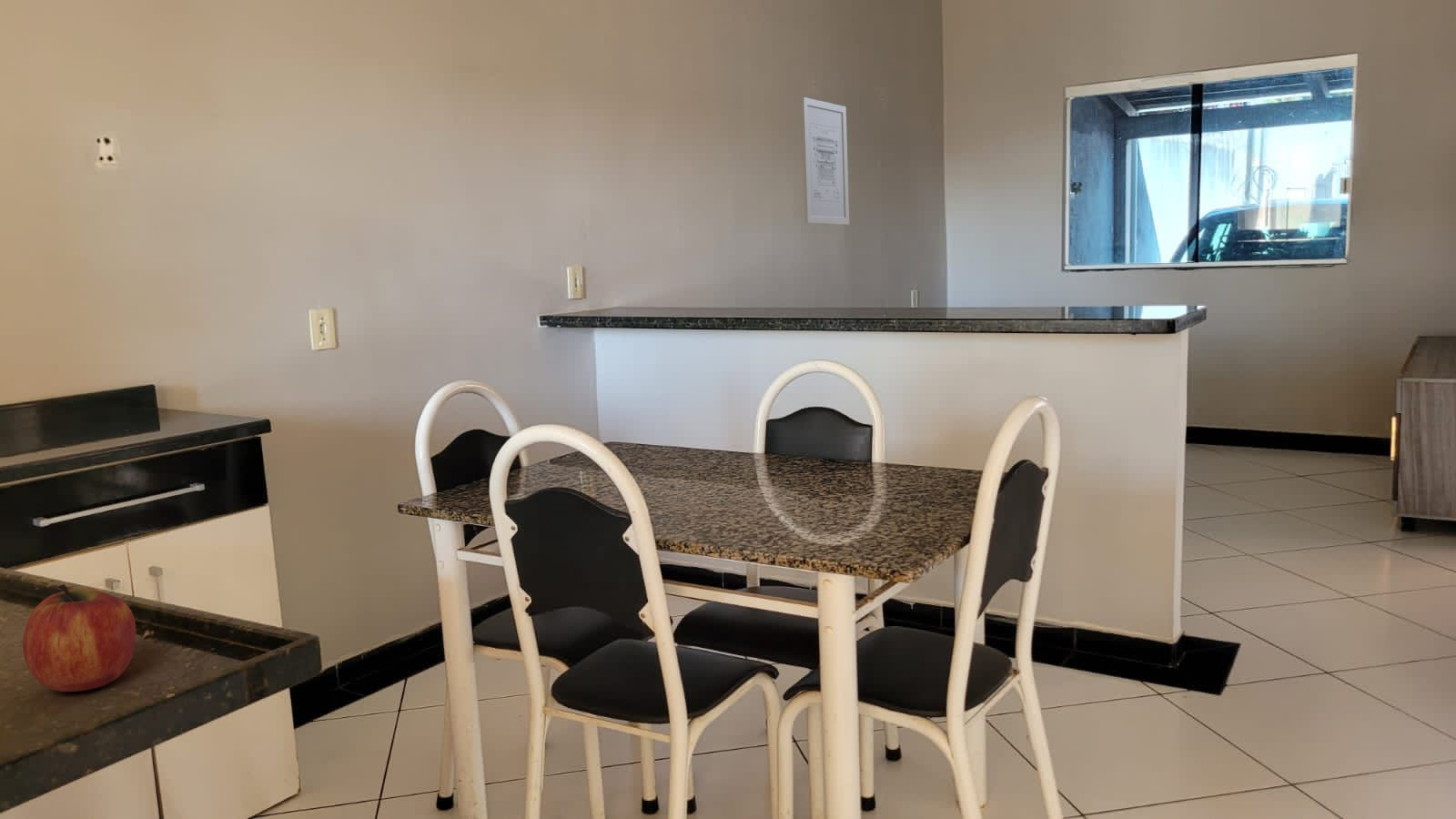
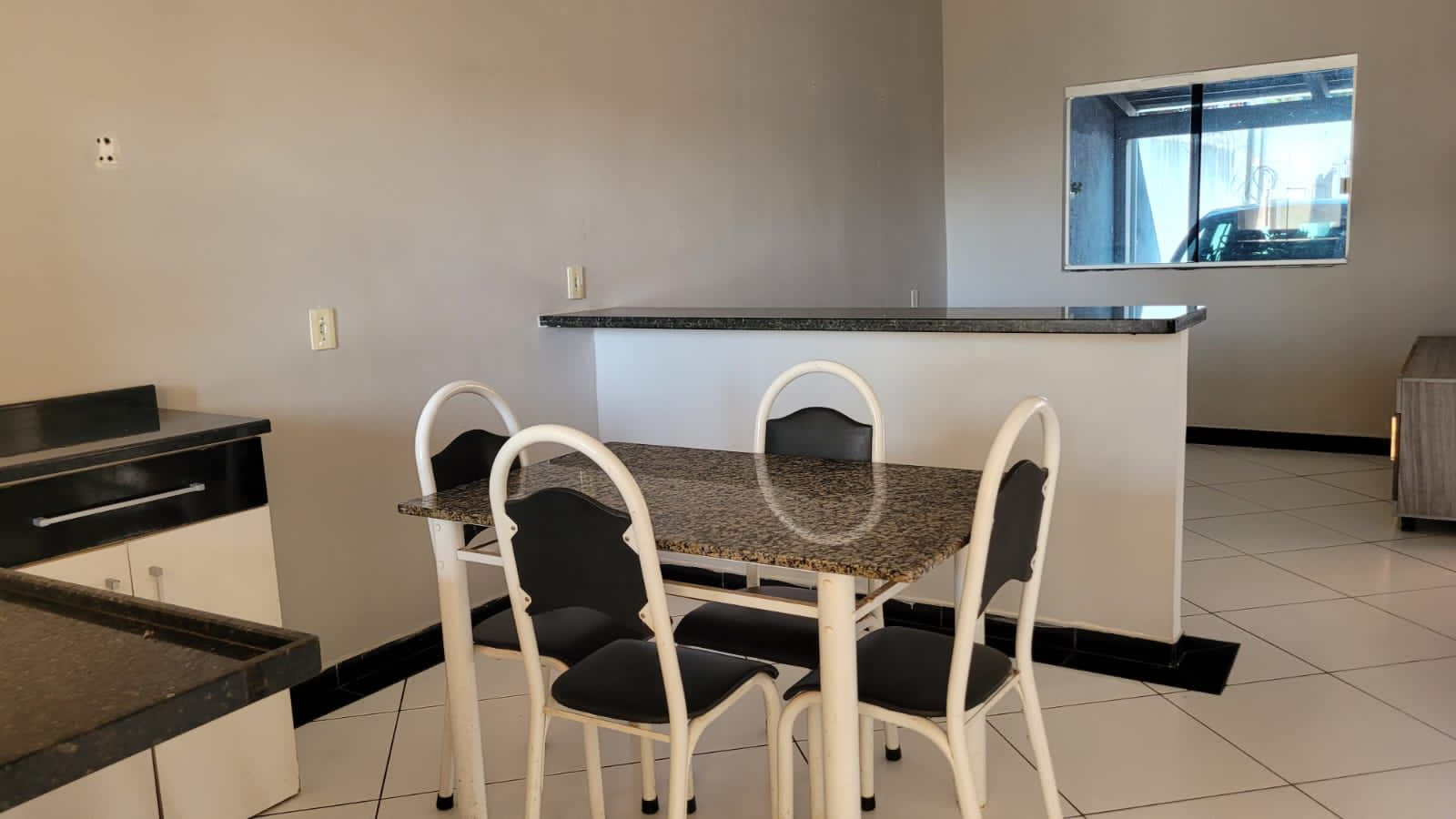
- wall art (825, 163)
- fruit (80, 633)
